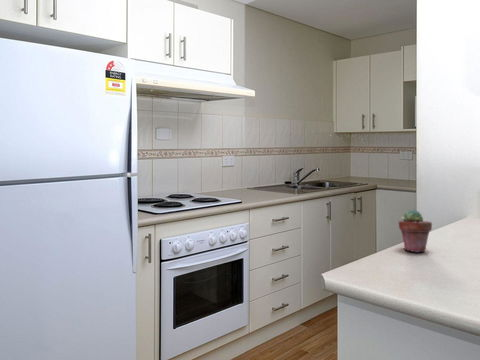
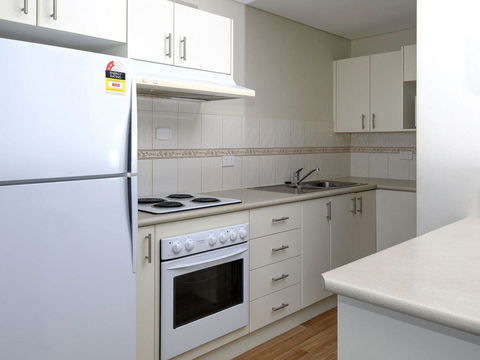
- potted succulent (414, 229)
